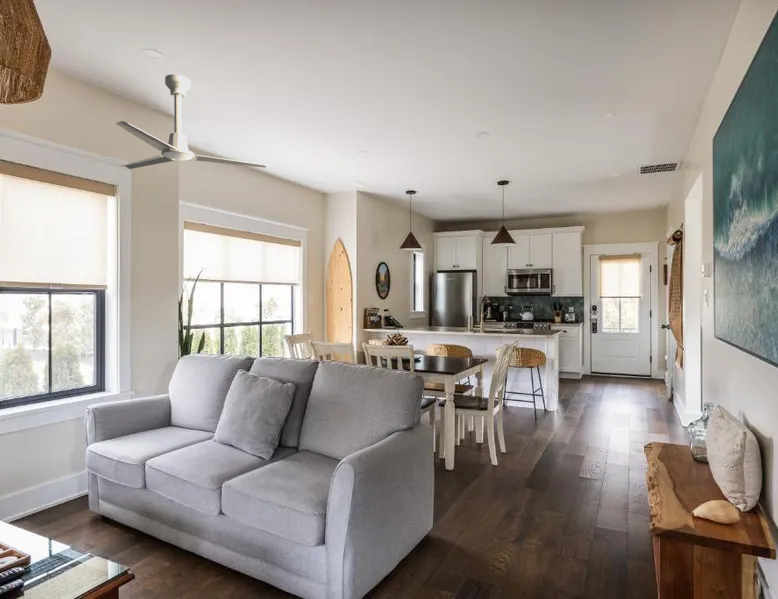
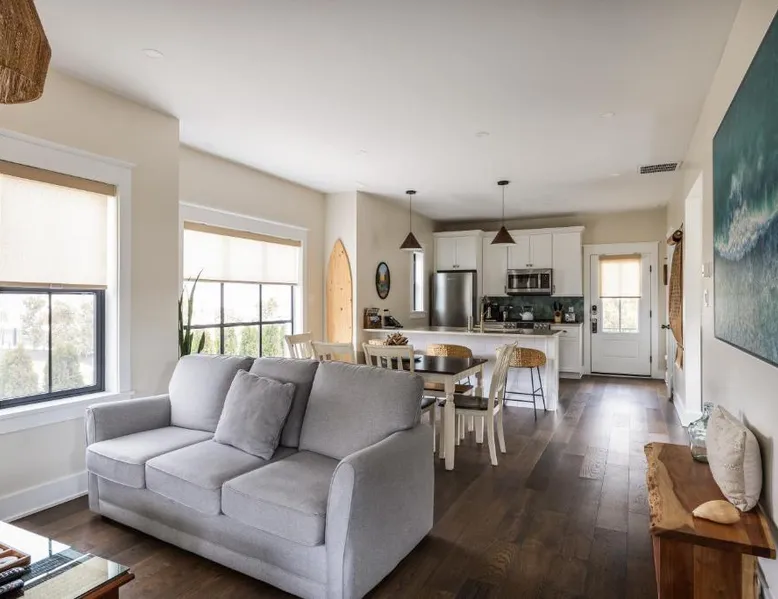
- ceiling fan (181, 119)
